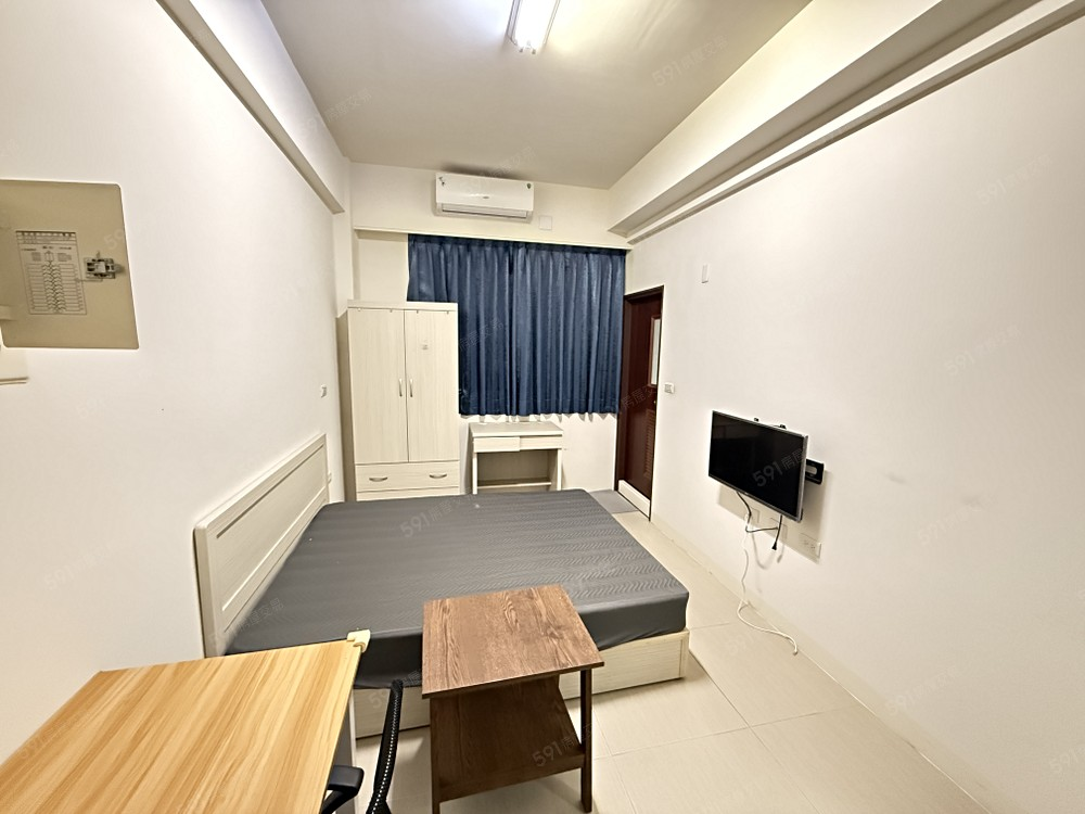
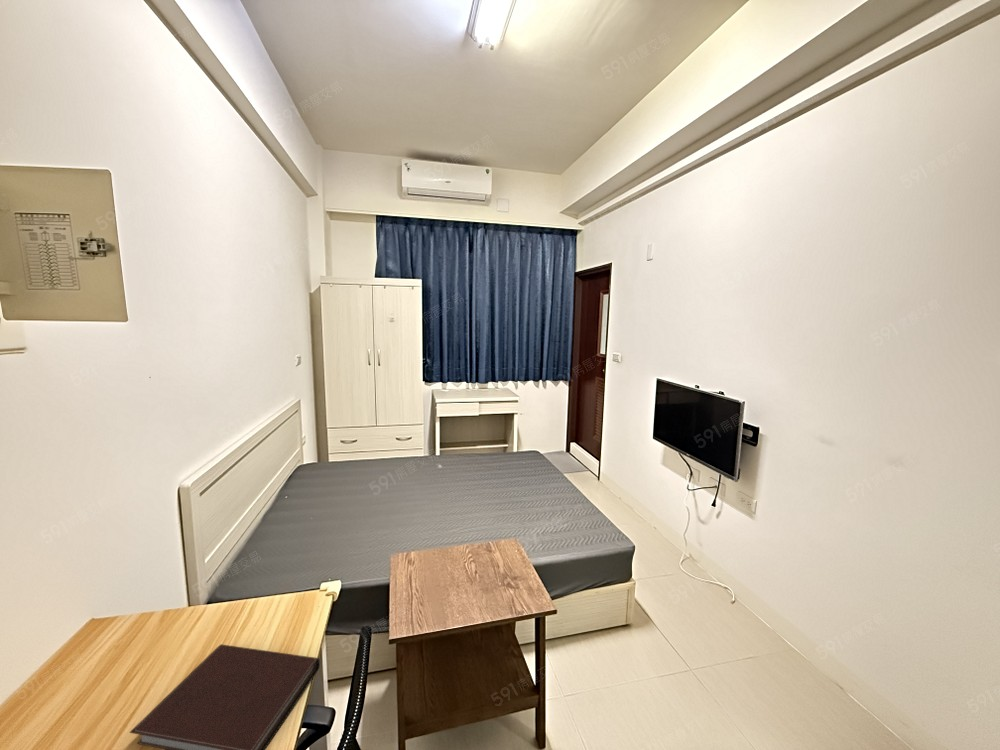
+ notebook (234, 696)
